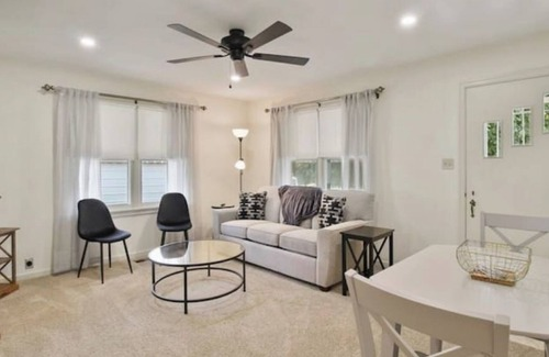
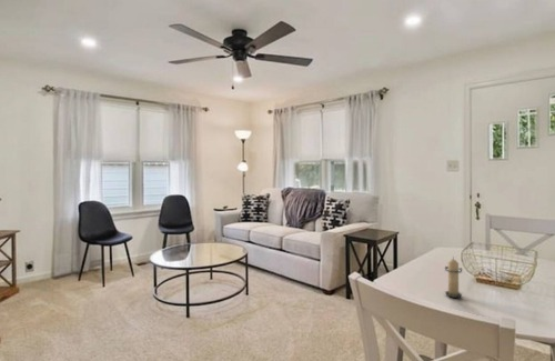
+ candle (453, 275)
